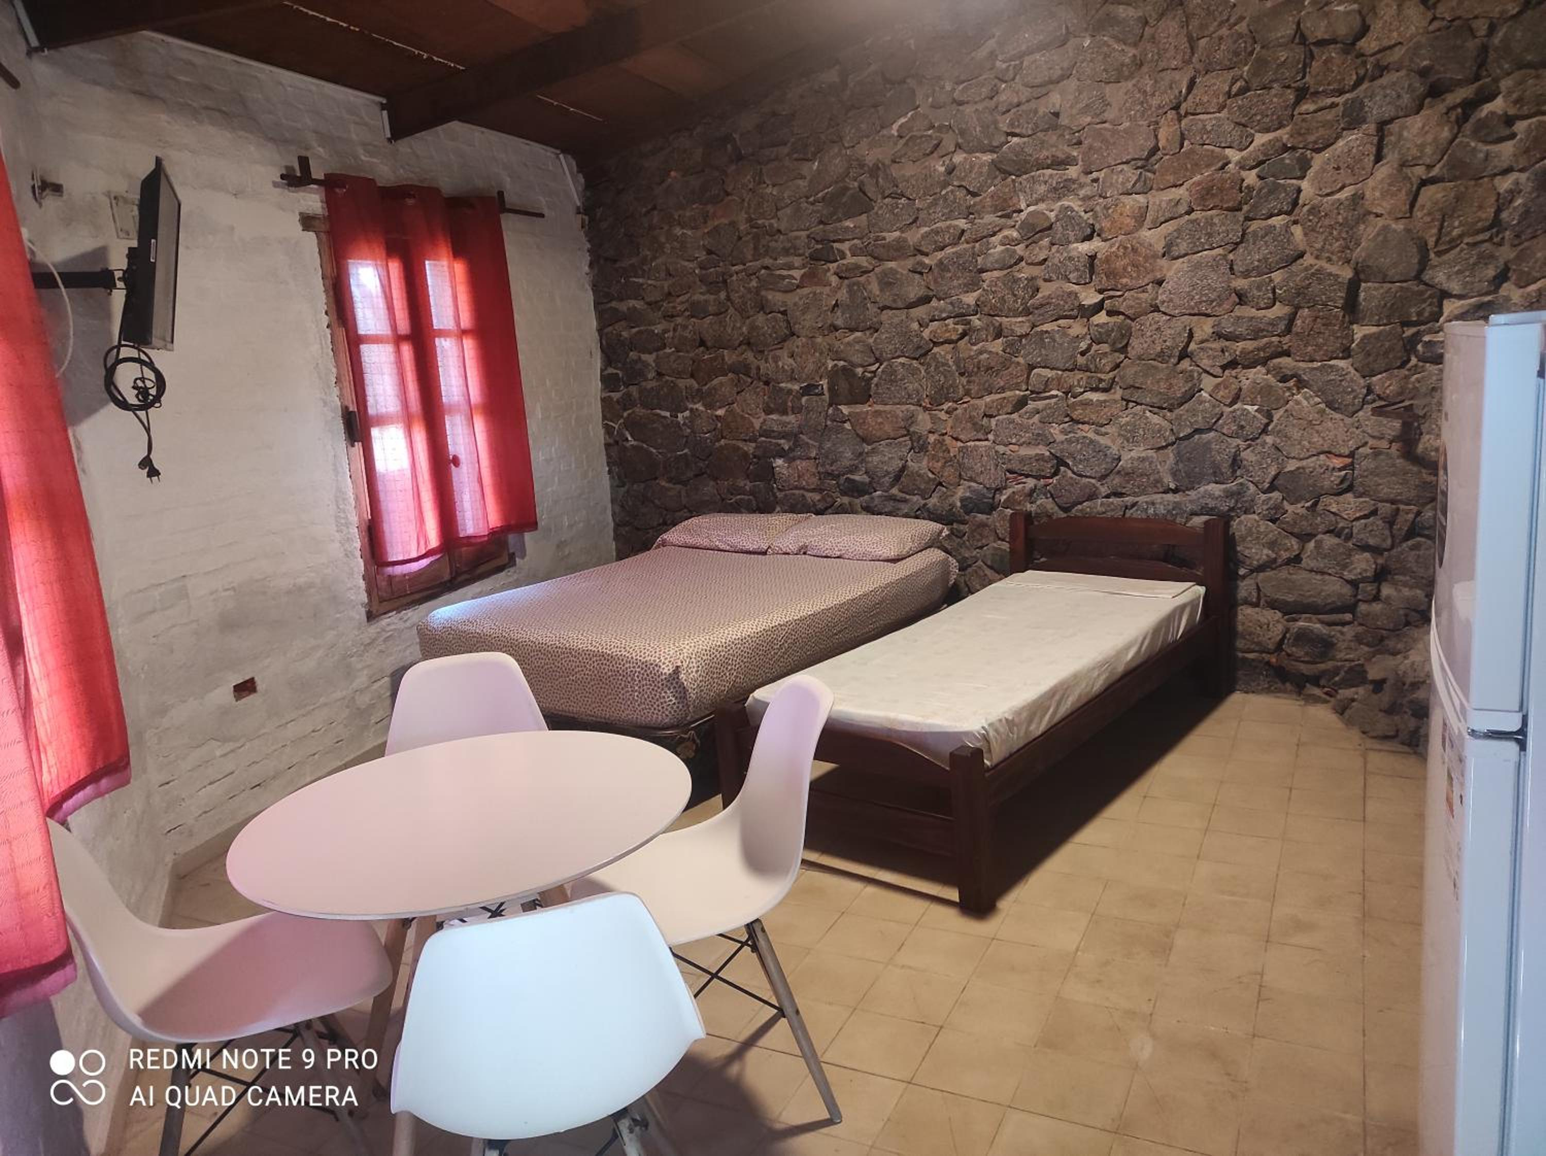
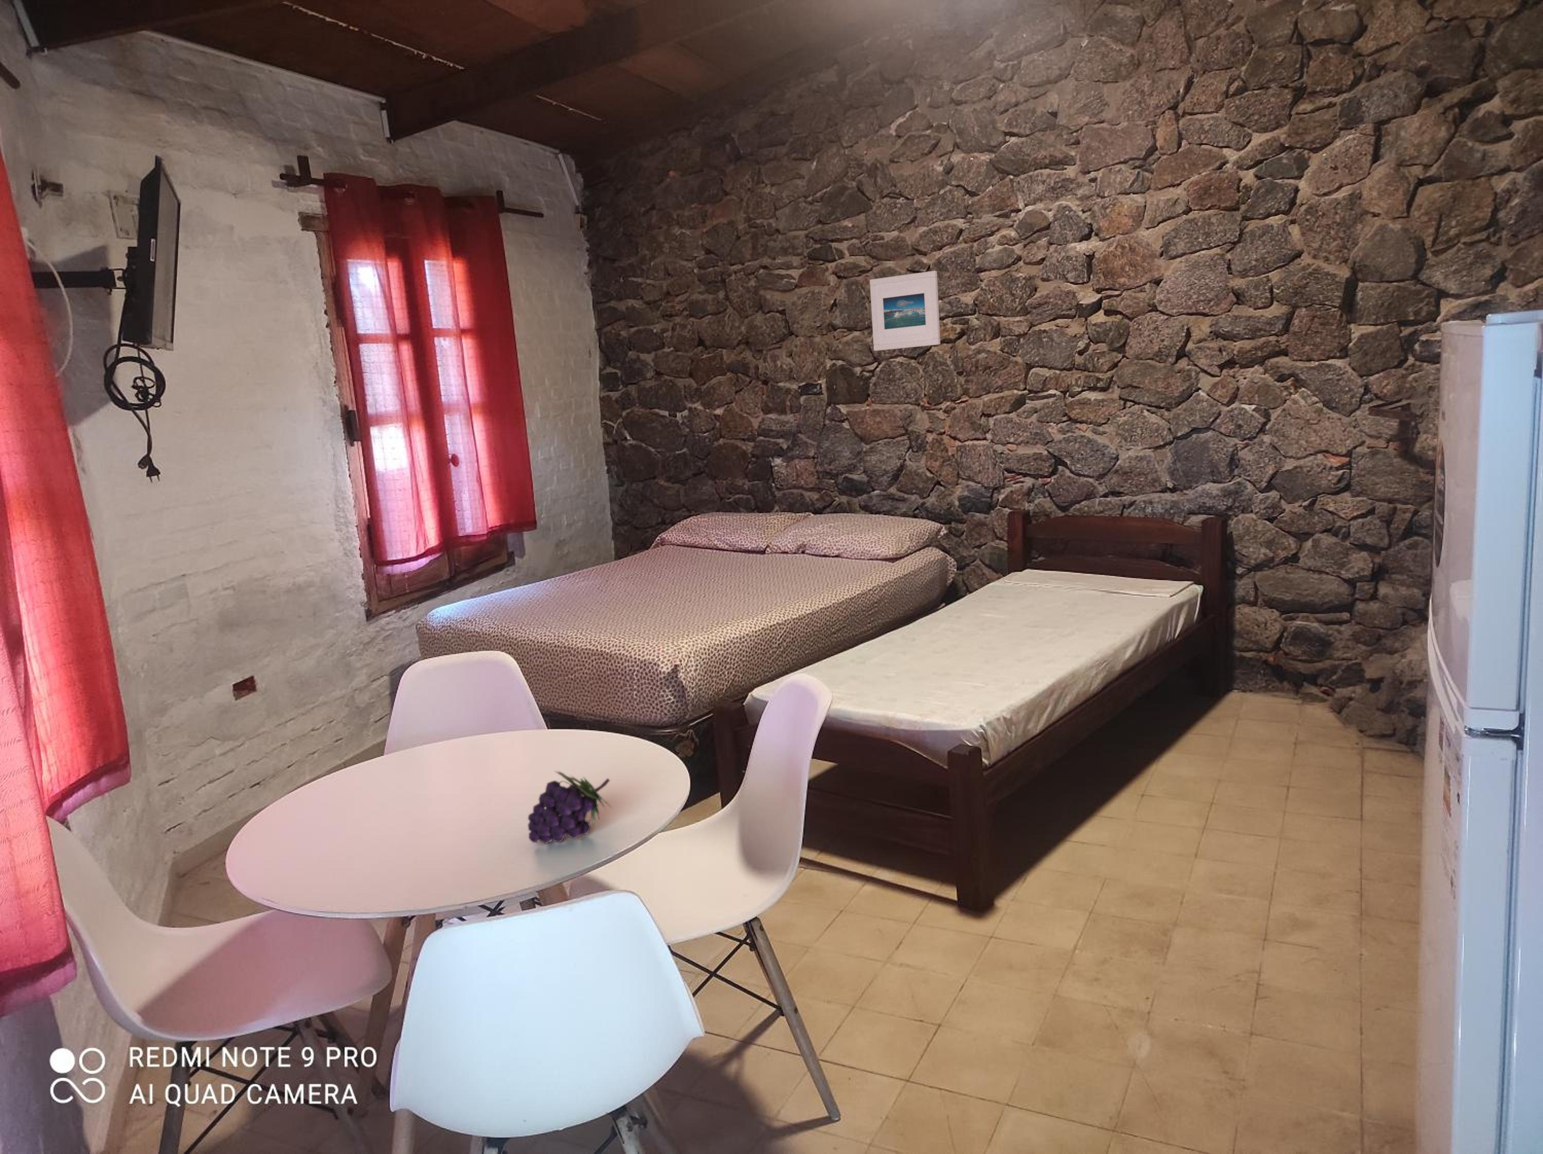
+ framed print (904, 312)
+ fruit (570, 805)
